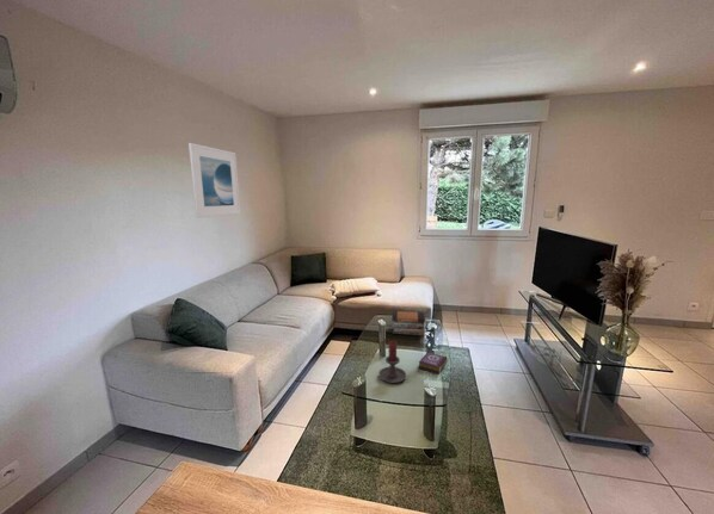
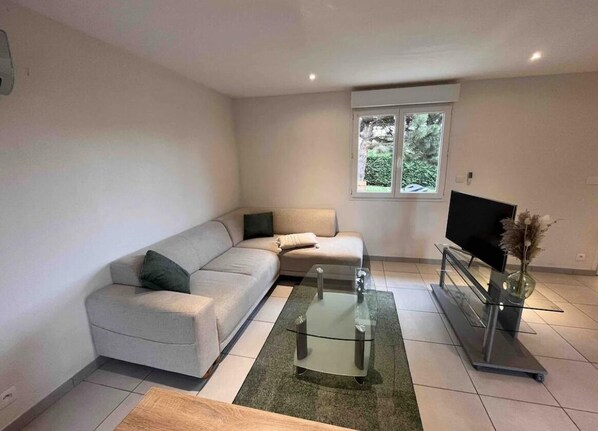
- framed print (217, 182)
- book stack (407, 322)
- book (432, 361)
- candle holder (392, 357)
